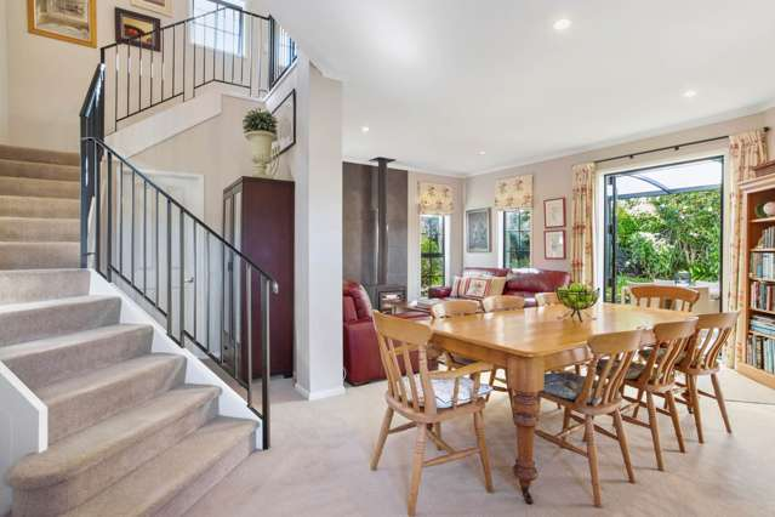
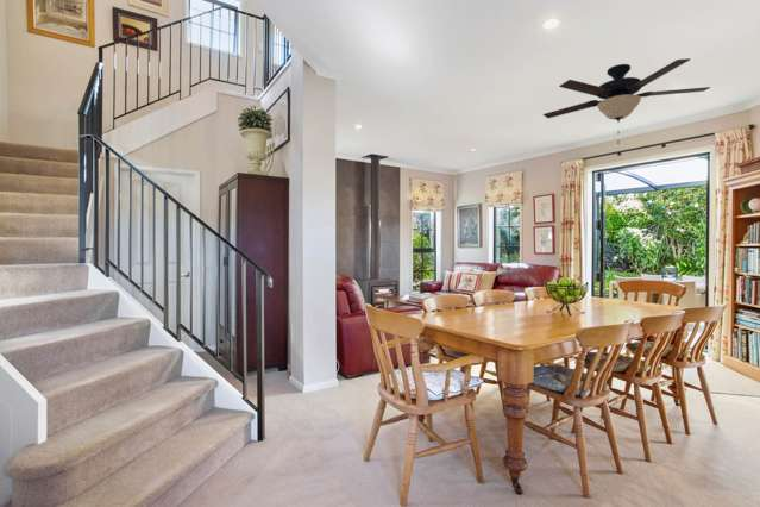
+ ceiling fan (618, 107)
